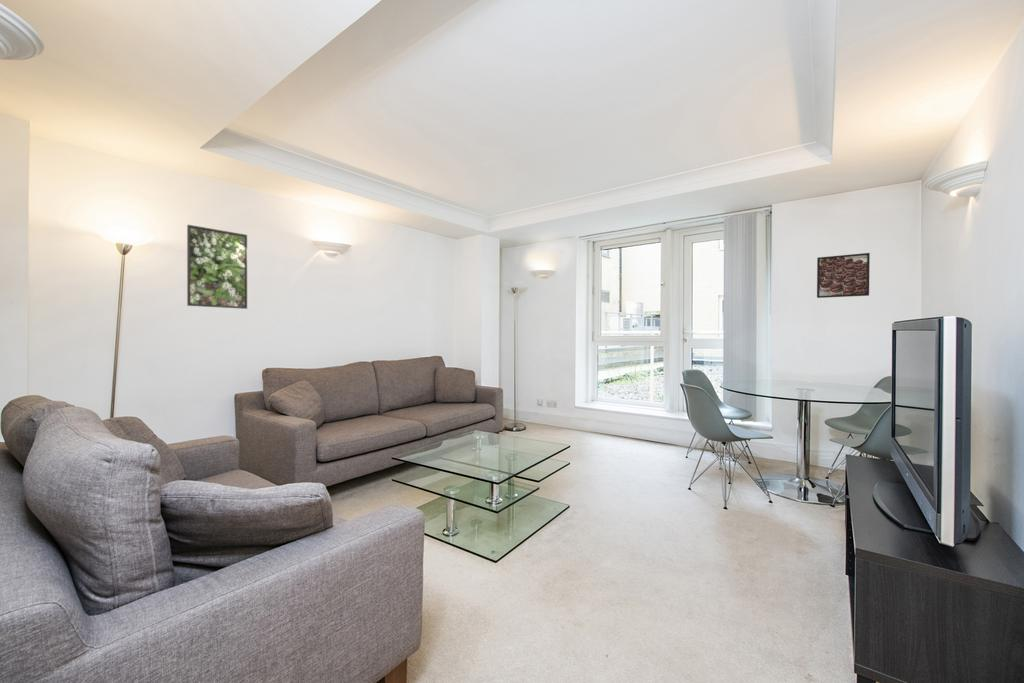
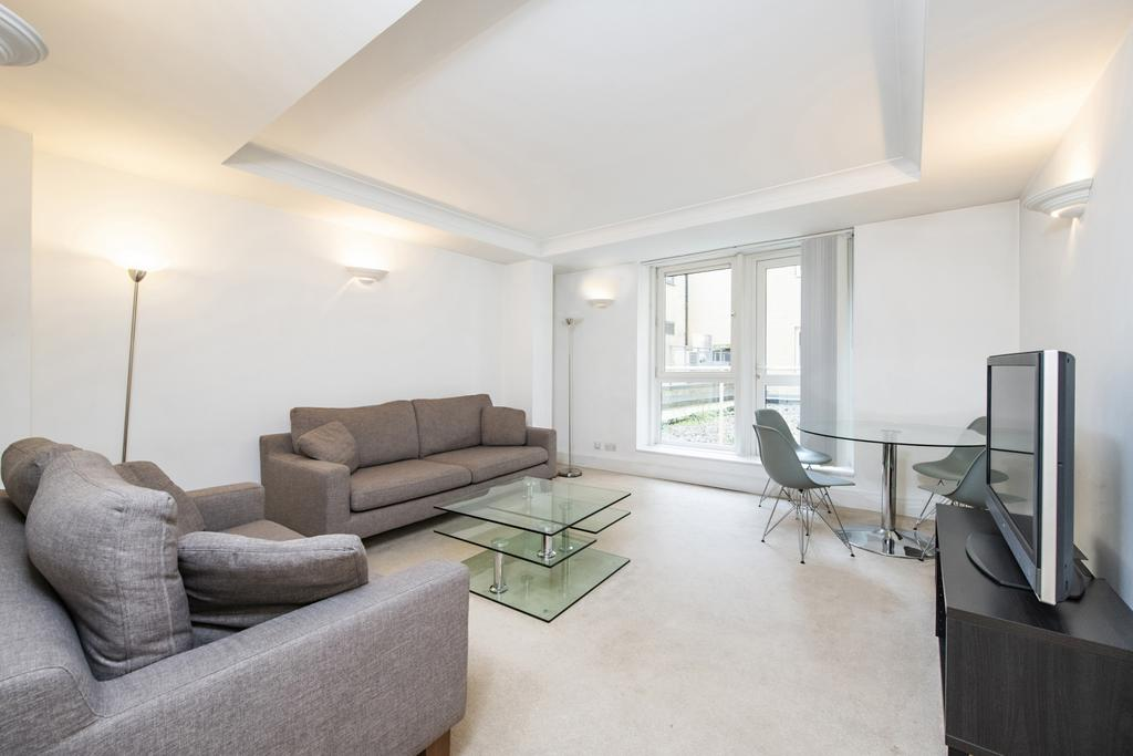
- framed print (842, 276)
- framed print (218, 268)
